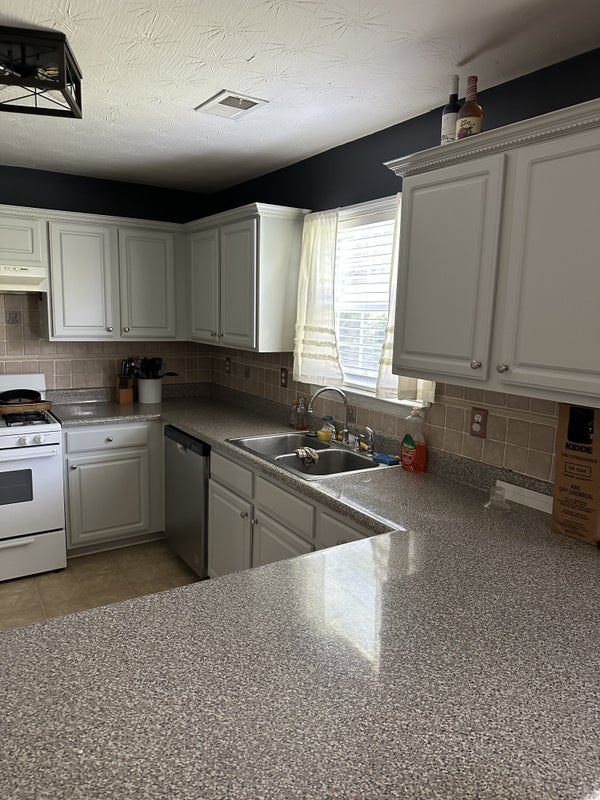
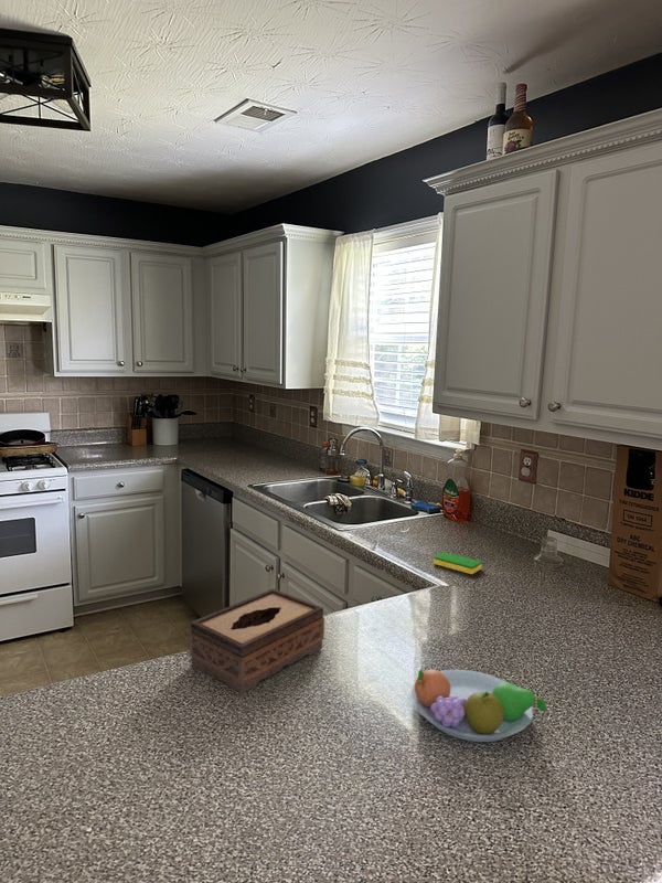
+ tissue box (258, 636)
+ fruit bowl (476, 692)
+ dish sponge (457, 562)
